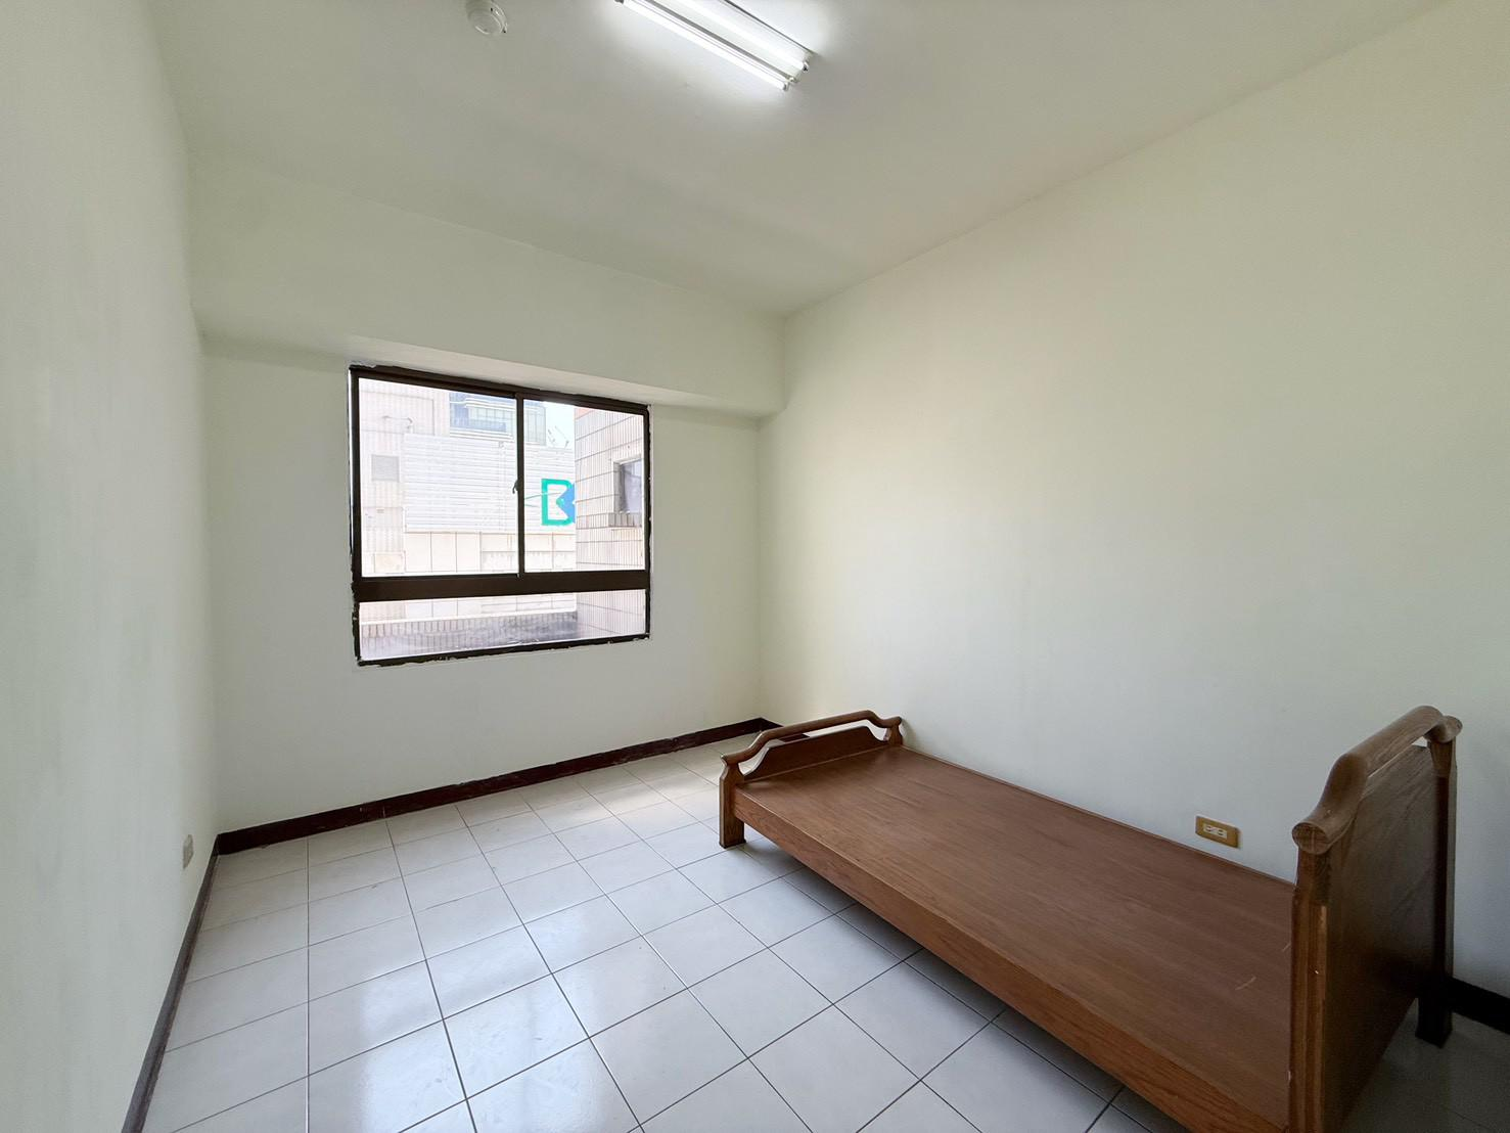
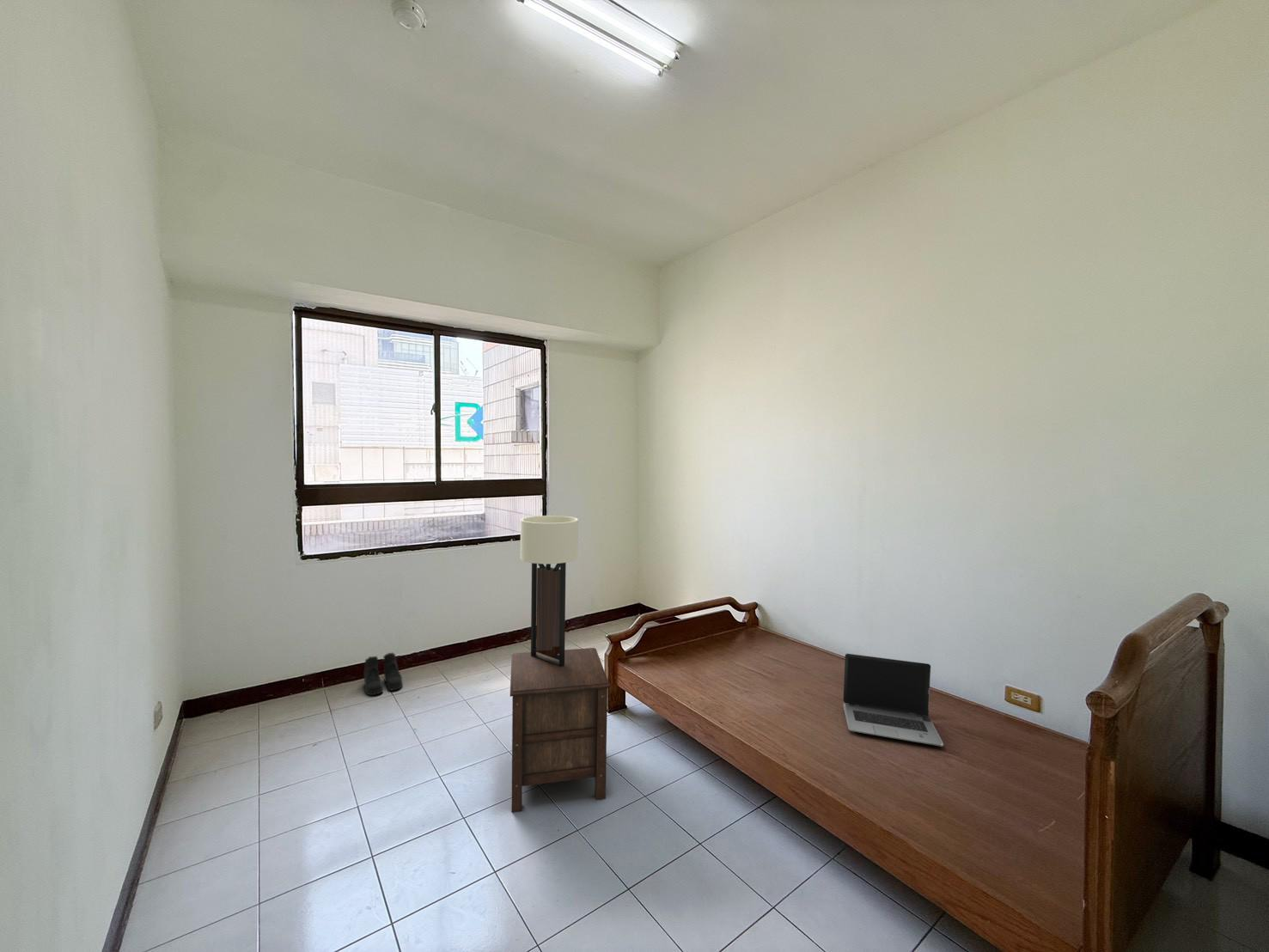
+ laptop computer (890, 698)
+ wall sconce (548, 589)
+ boots (384, 671)
+ nightstand (557, 722)
